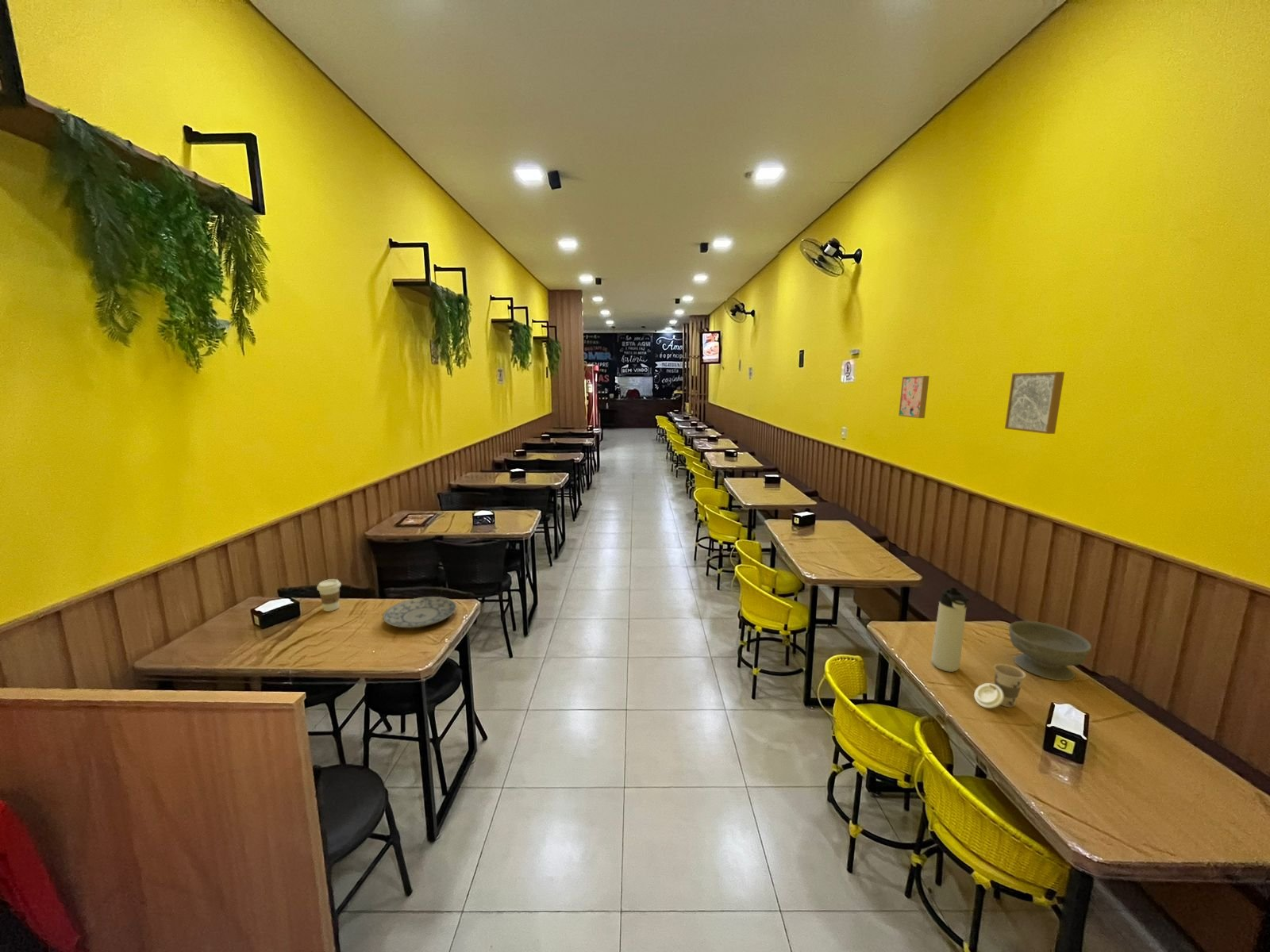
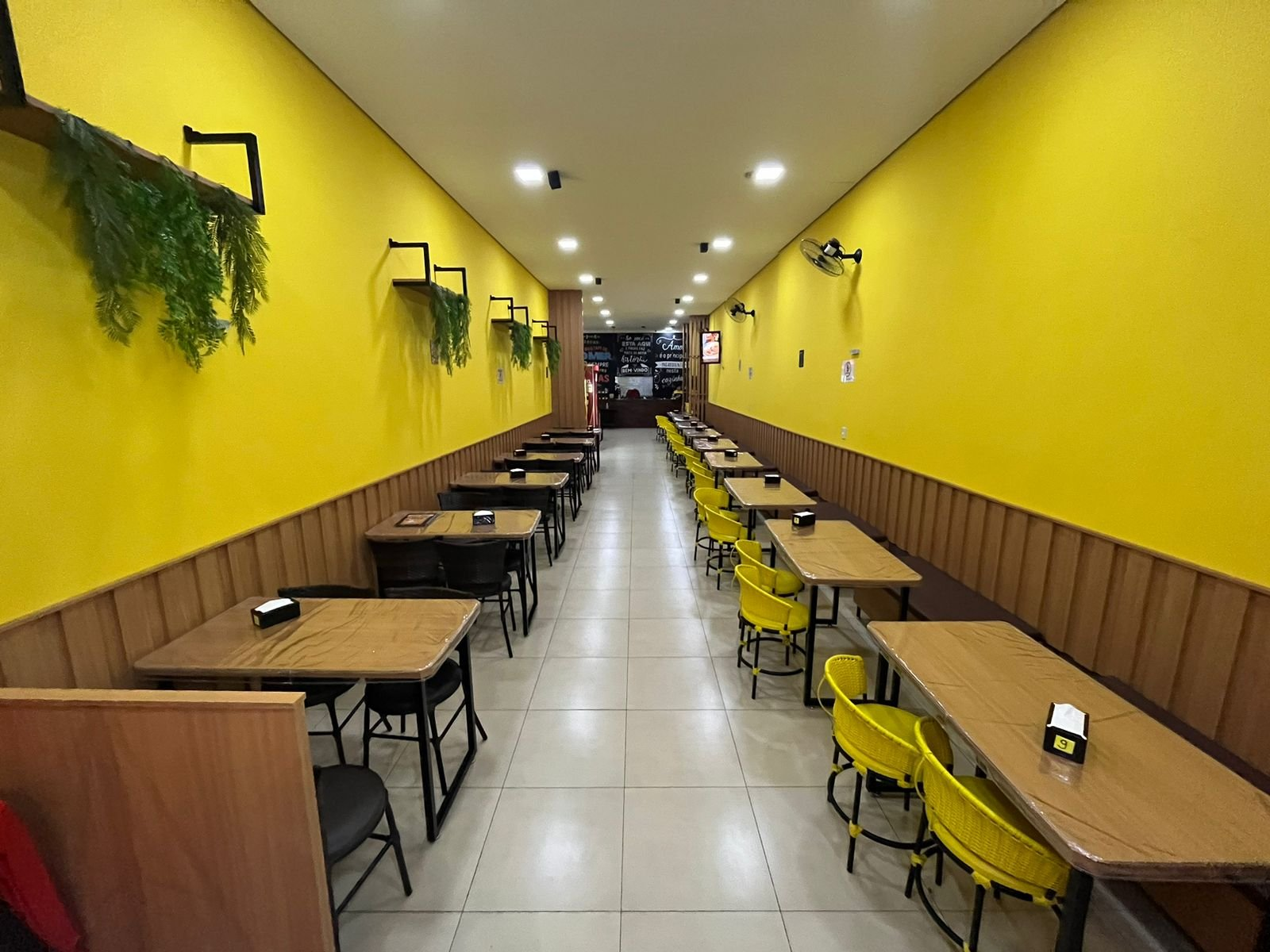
- bowl (1046, 651)
- coffee cup (329, 595)
- wall art (913, 397)
- cup (999, 687)
- thermos bottle (951, 631)
- wall art (1032, 401)
- plate (421, 613)
